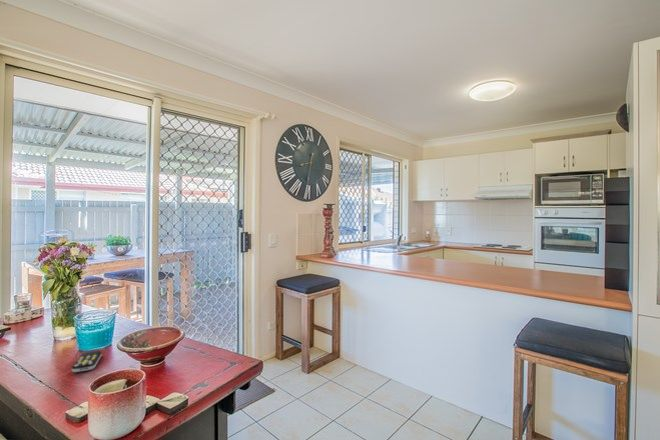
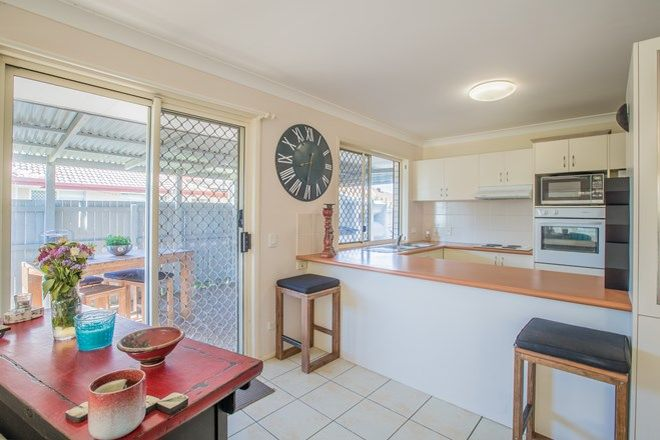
- remote control (87, 360)
